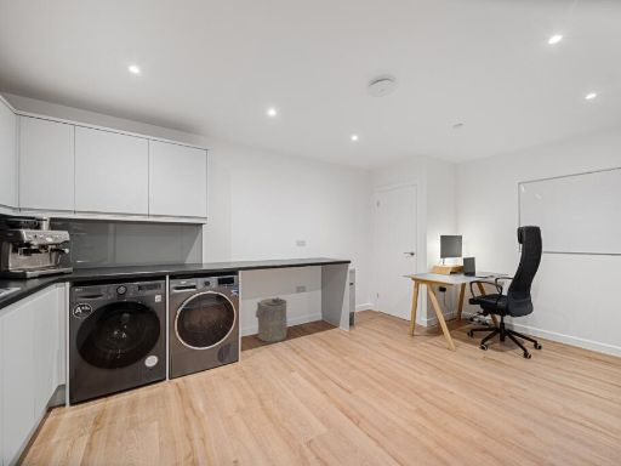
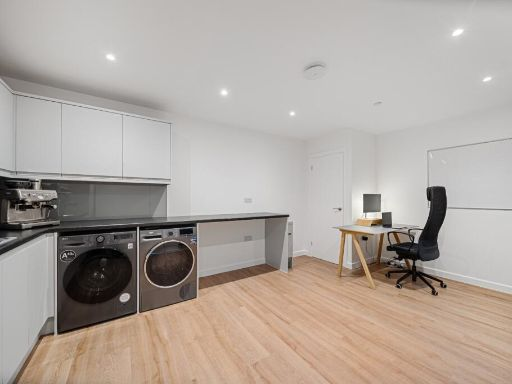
- laundry hamper (270, 317)
